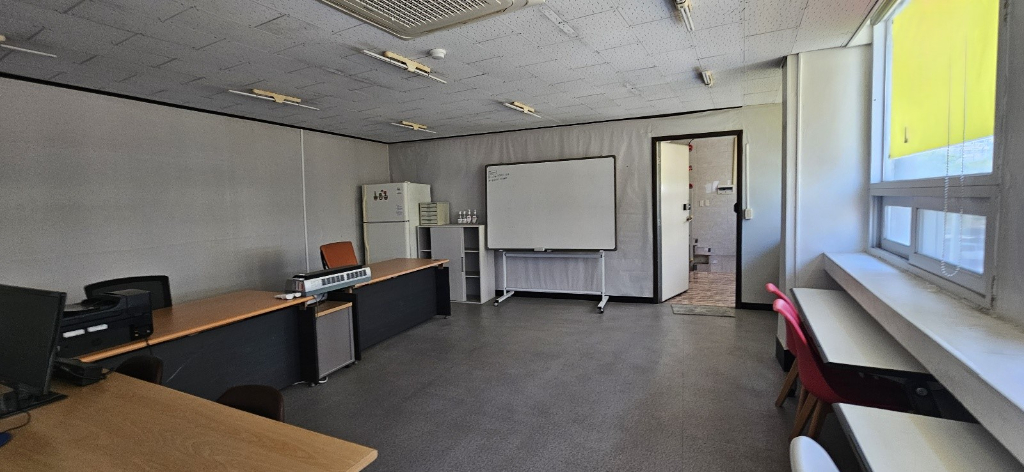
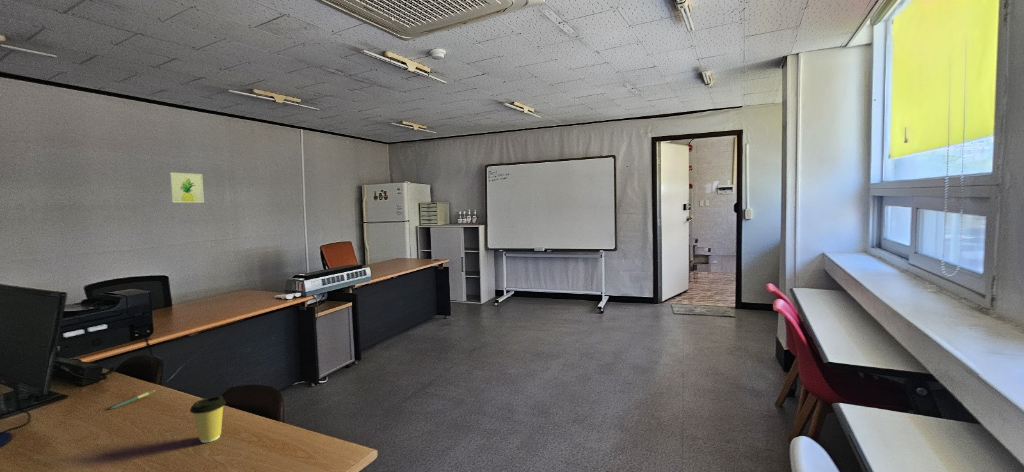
+ wall art (187, 187)
+ pen (133, 399)
+ coffee cup (209, 419)
